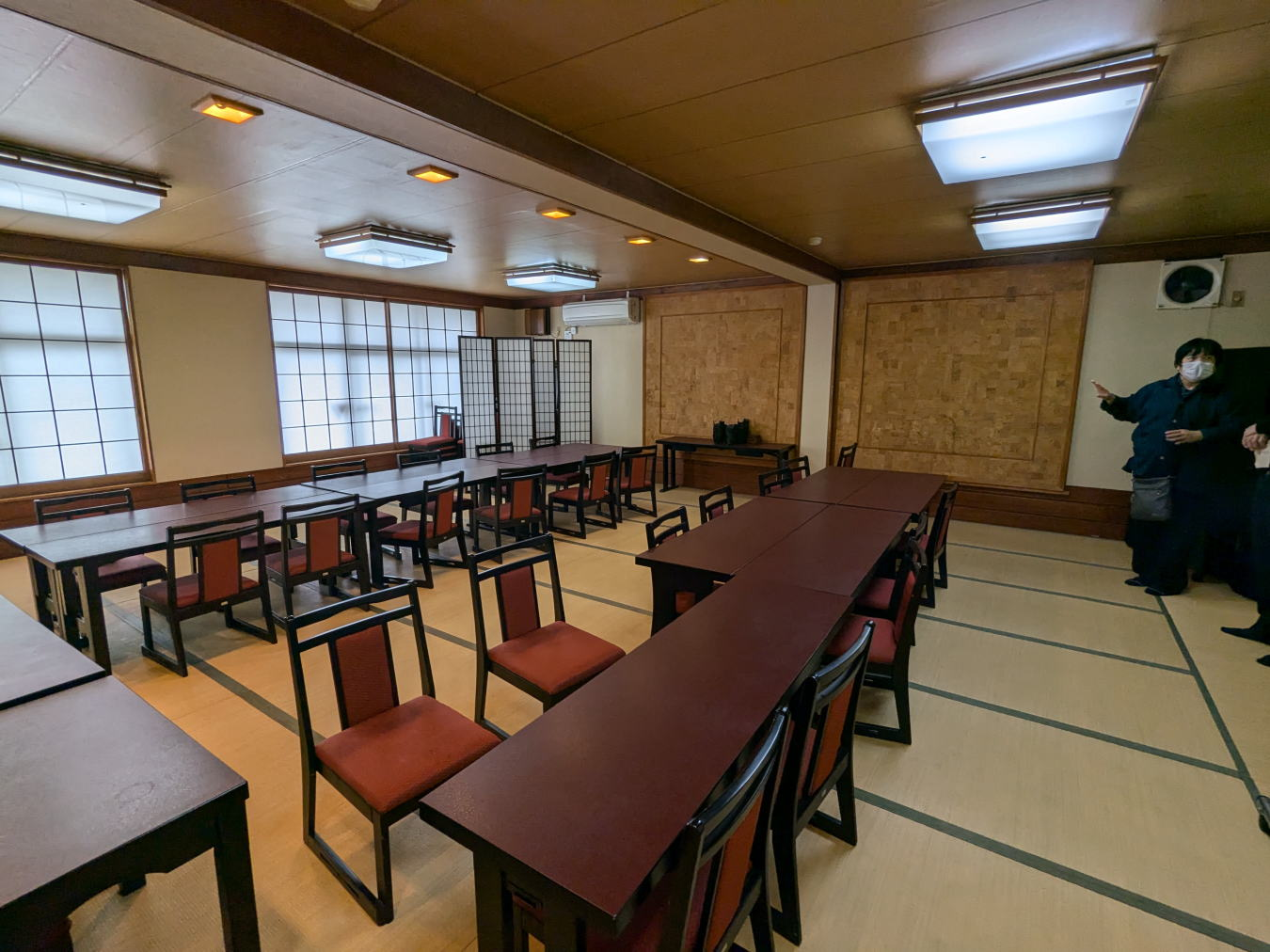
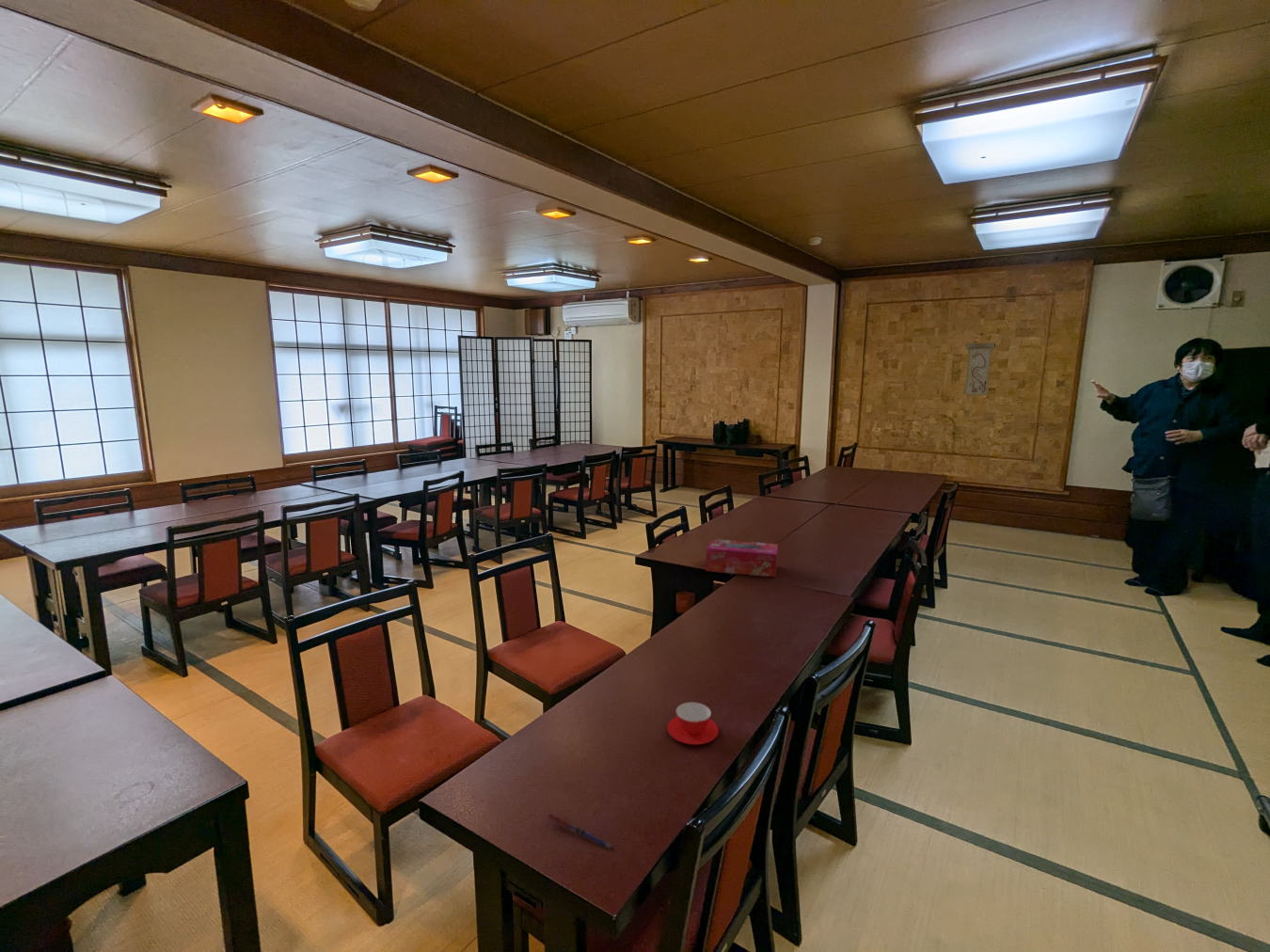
+ wall scroll (978, 364)
+ tissue box (741, 557)
+ pen (579, 830)
+ teacup (692, 721)
